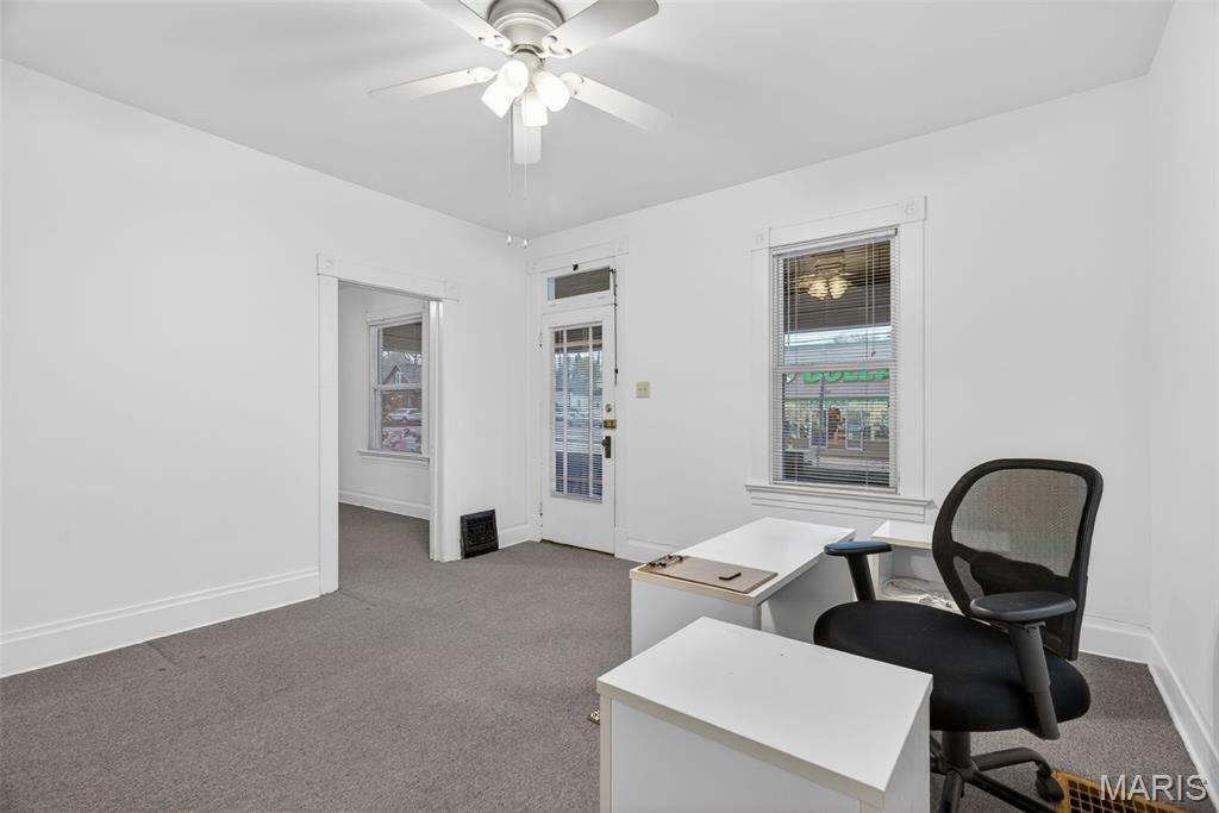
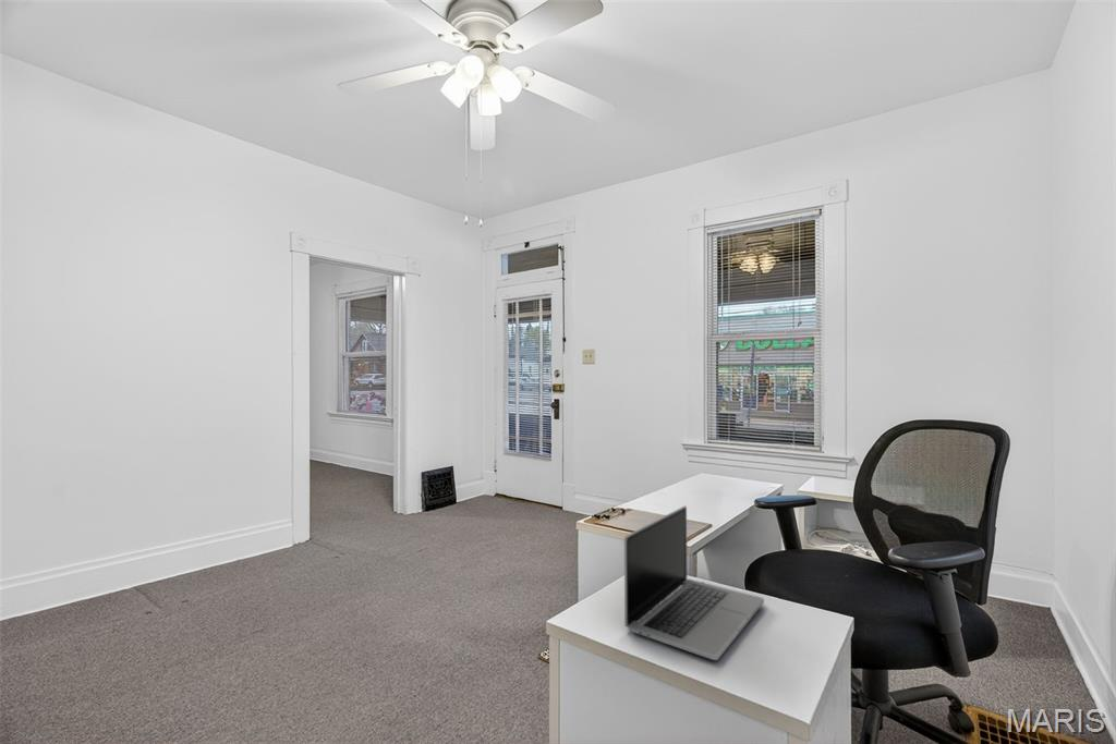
+ laptop (696, 581)
